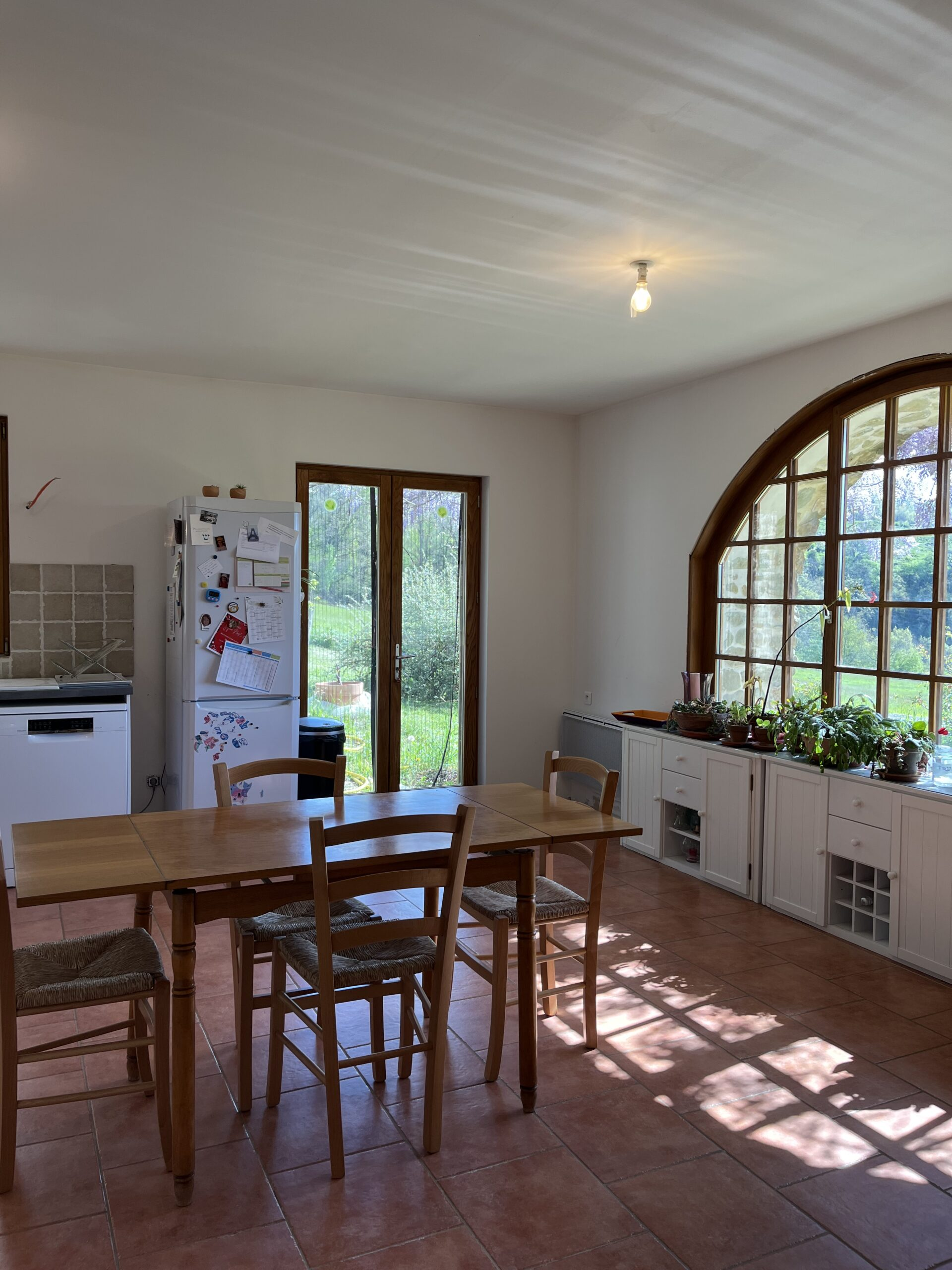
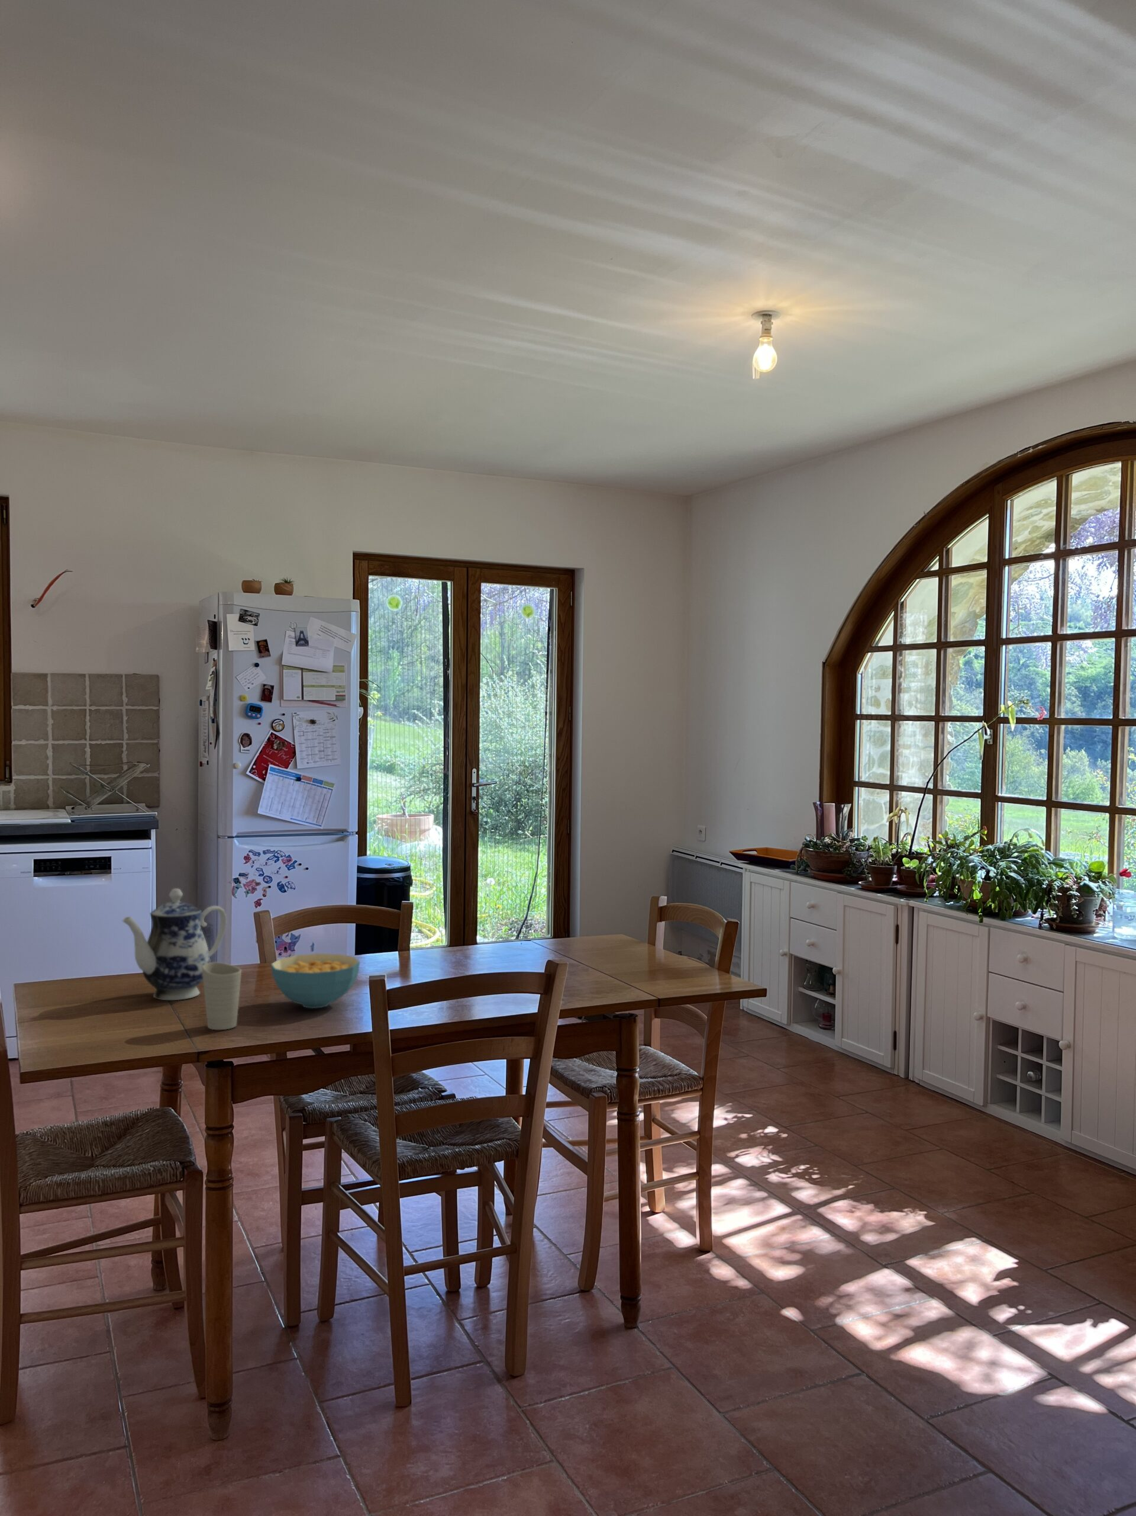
+ teapot (175, 942)
+ cup (222, 996)
+ cereal bowl (315, 984)
